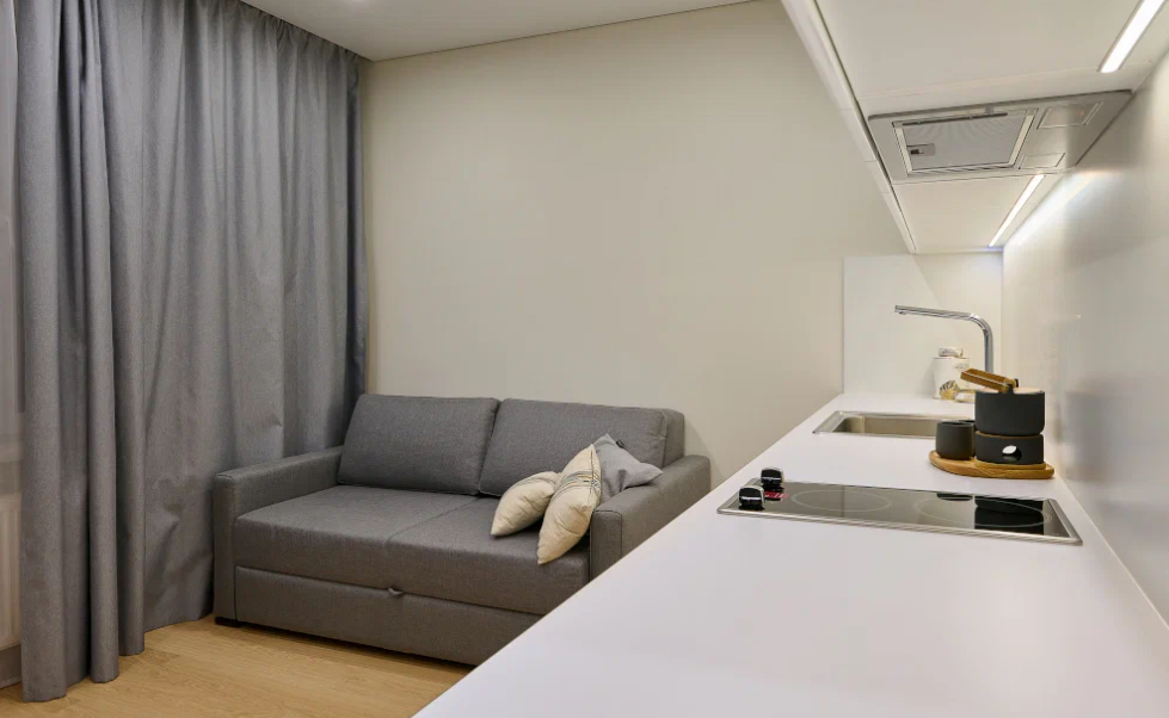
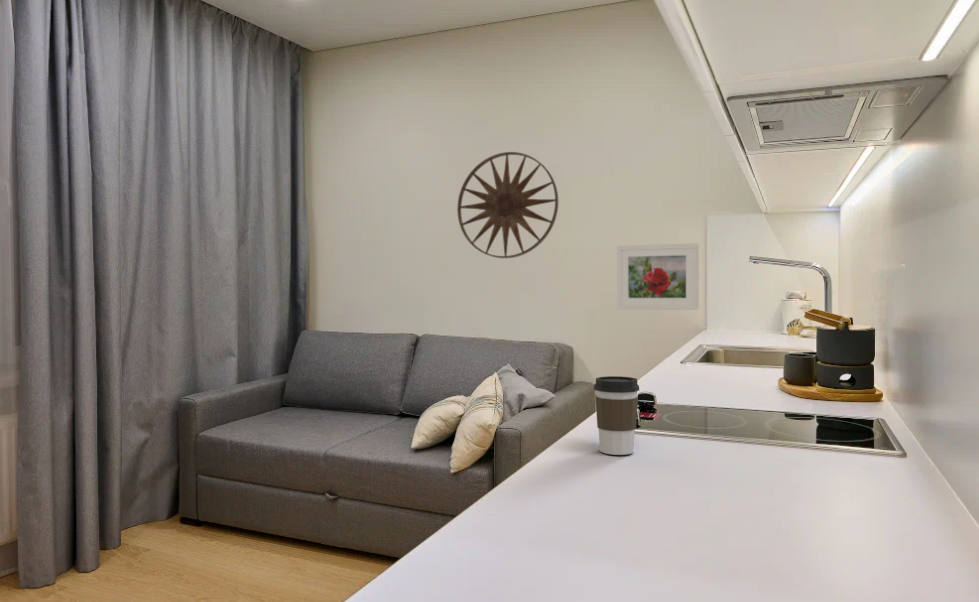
+ coffee cup (616, 414)
+ wall art (506, 205)
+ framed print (656, 277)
